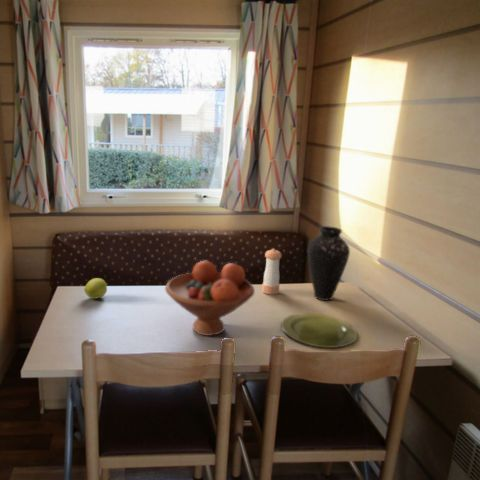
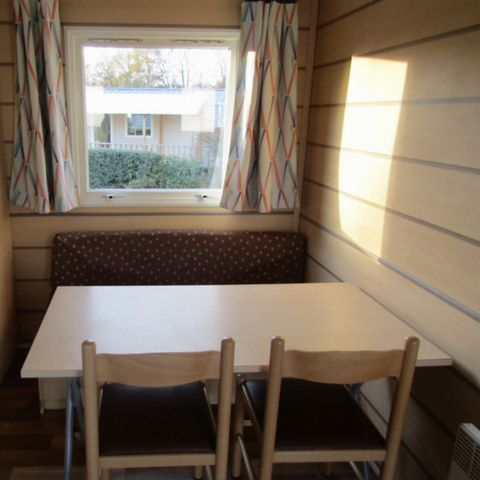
- plate (318, 329)
- pepper shaker (272, 270)
- vase (327, 263)
- apple (96, 288)
- fruit bowl (209, 299)
